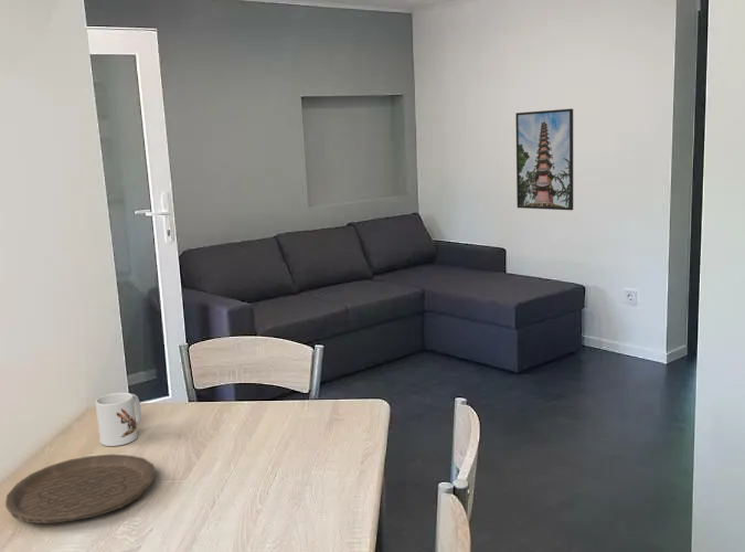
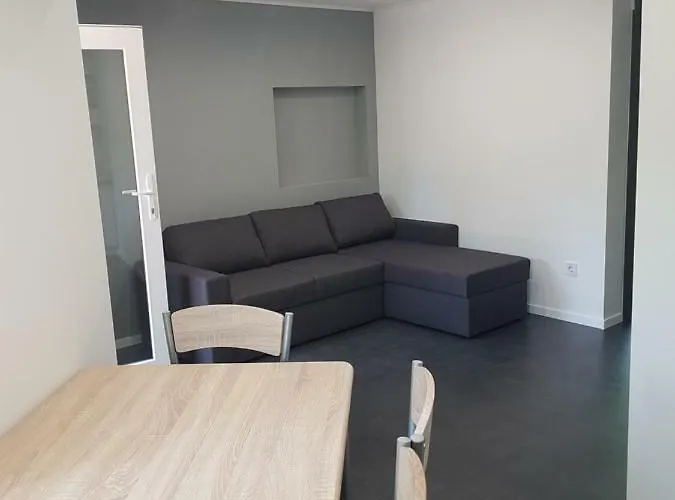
- mug (121, 415)
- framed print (543, 160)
- plate (83, 487)
